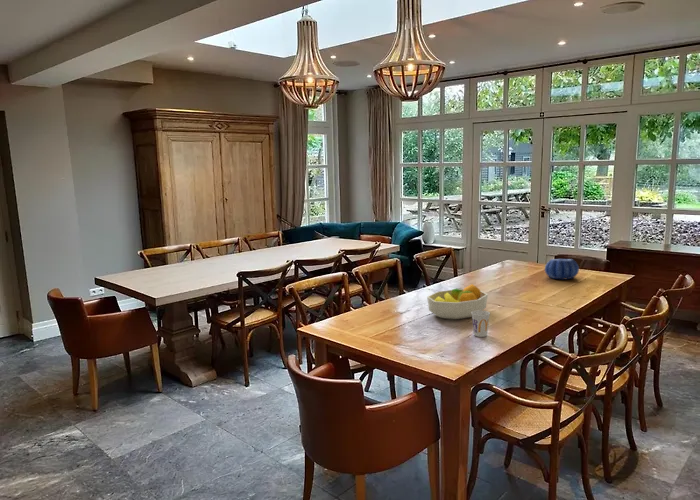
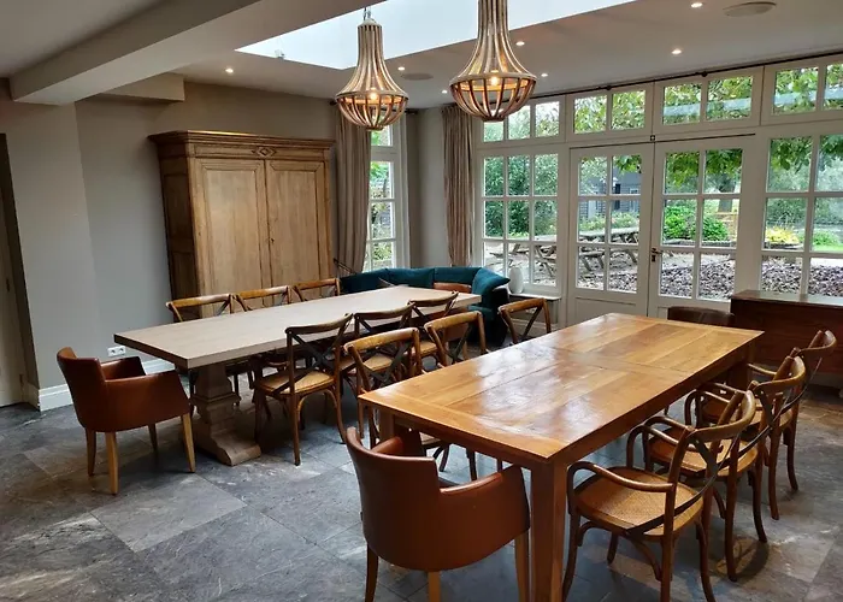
- fruit bowl (457, 300)
- cup (480, 323)
- decorative bowl (561, 268)
